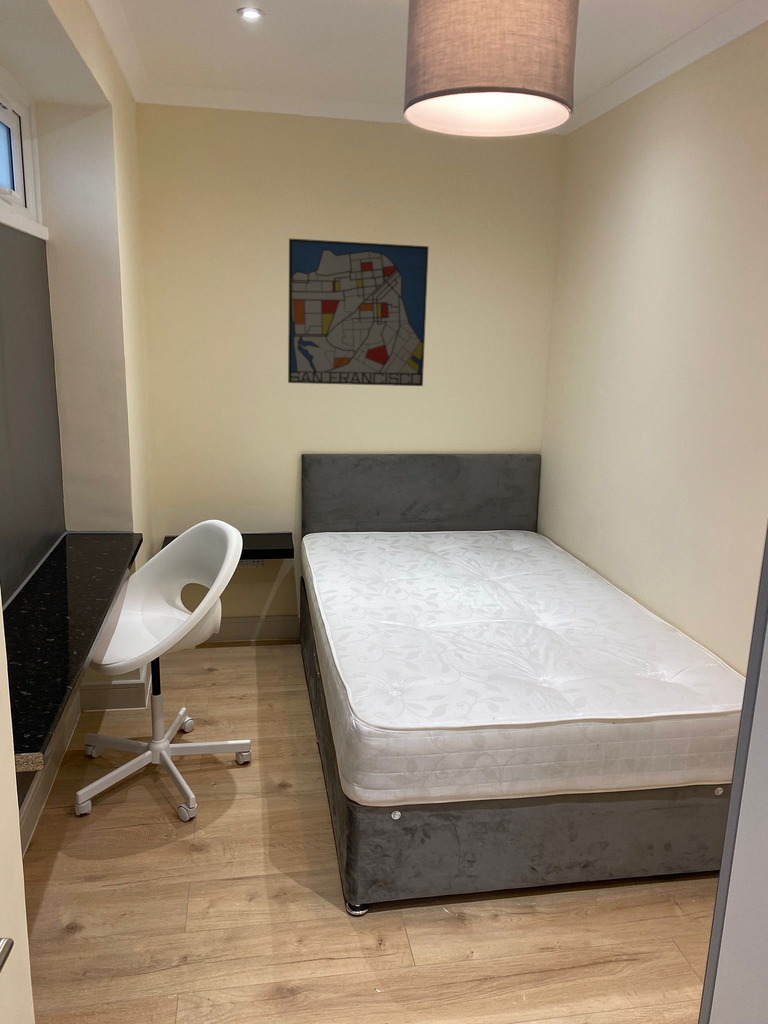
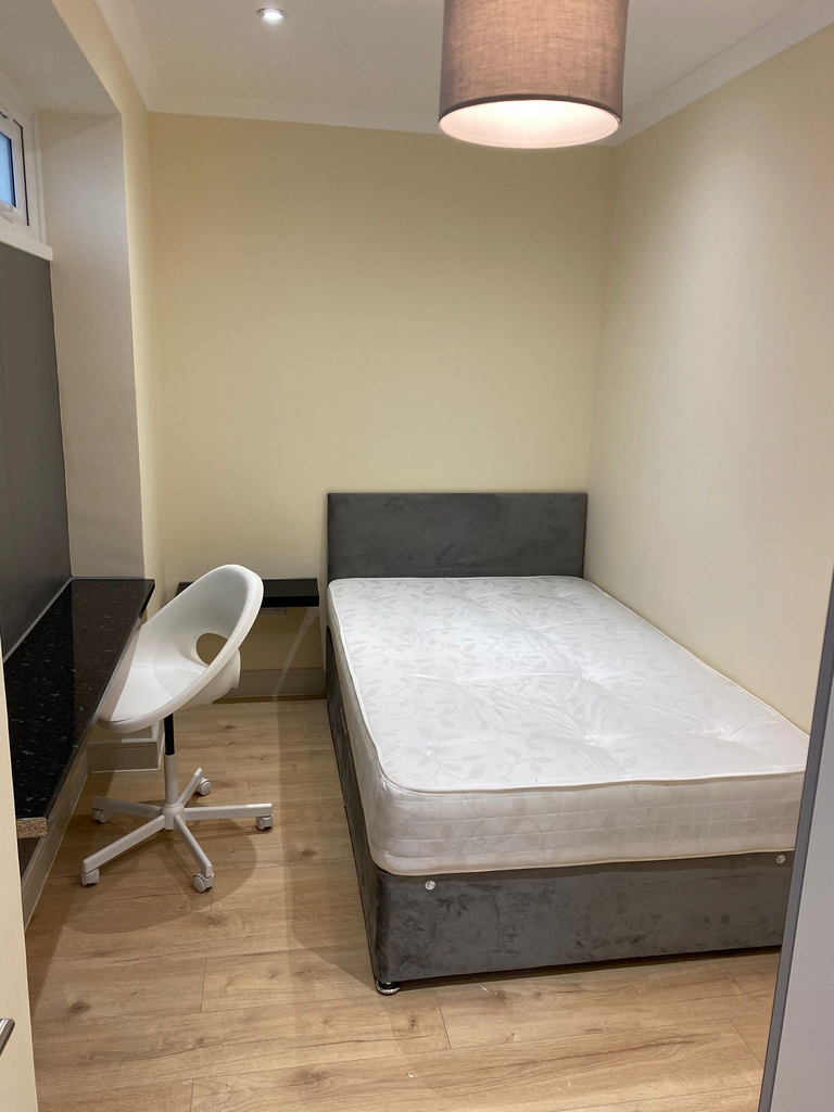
- wall art (358, 314)
